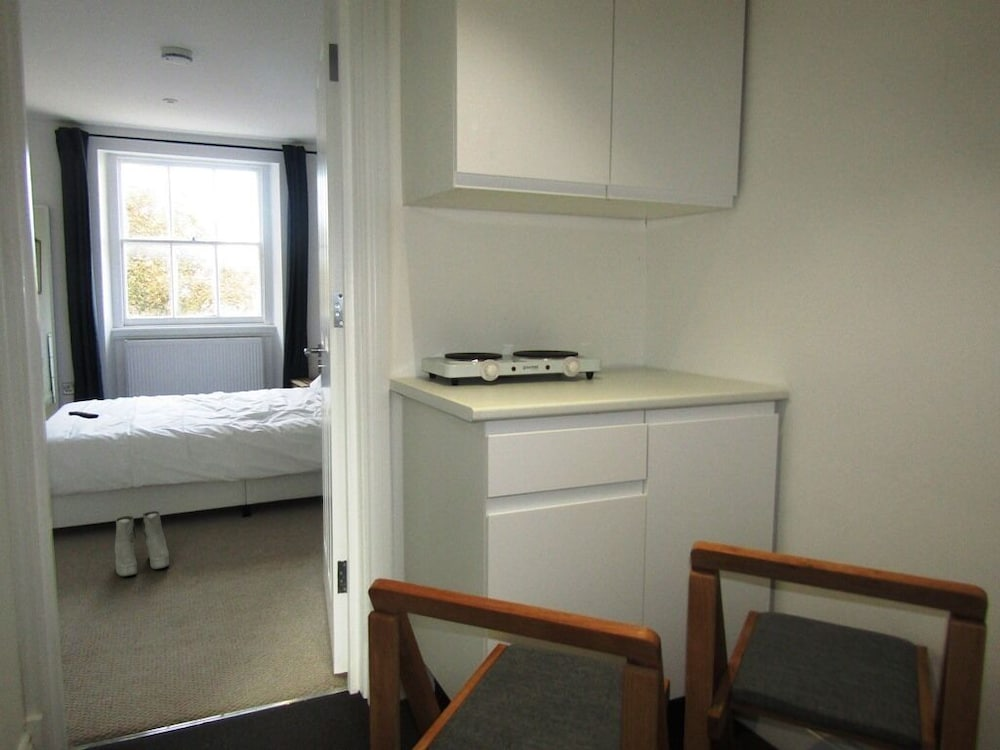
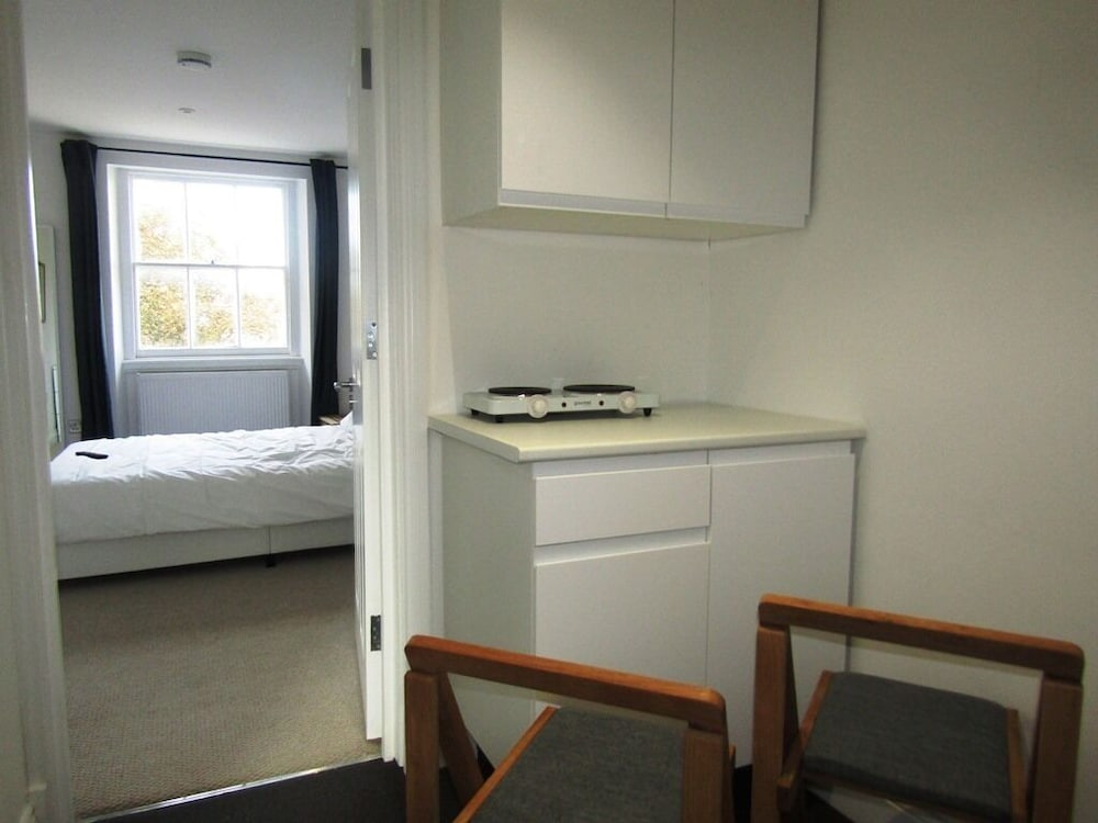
- boots (144, 539)
